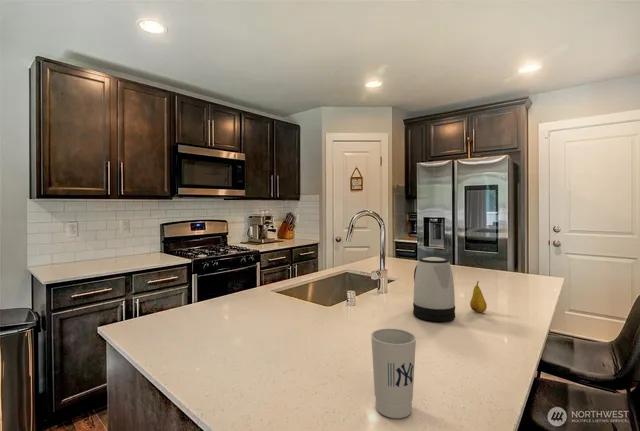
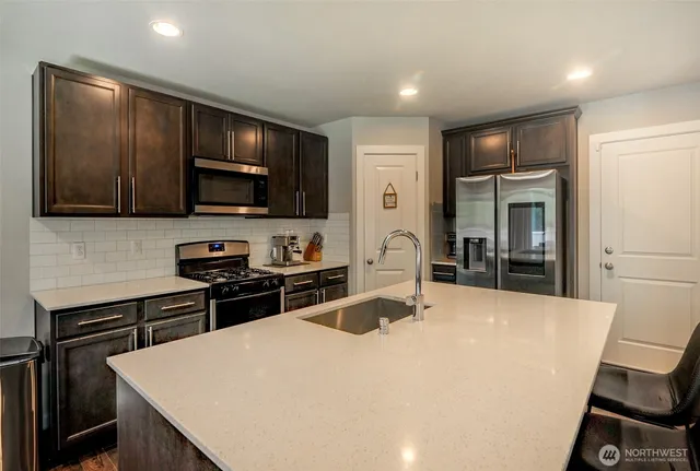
- kettle (430, 285)
- cup (393, 371)
- fruit (478, 296)
